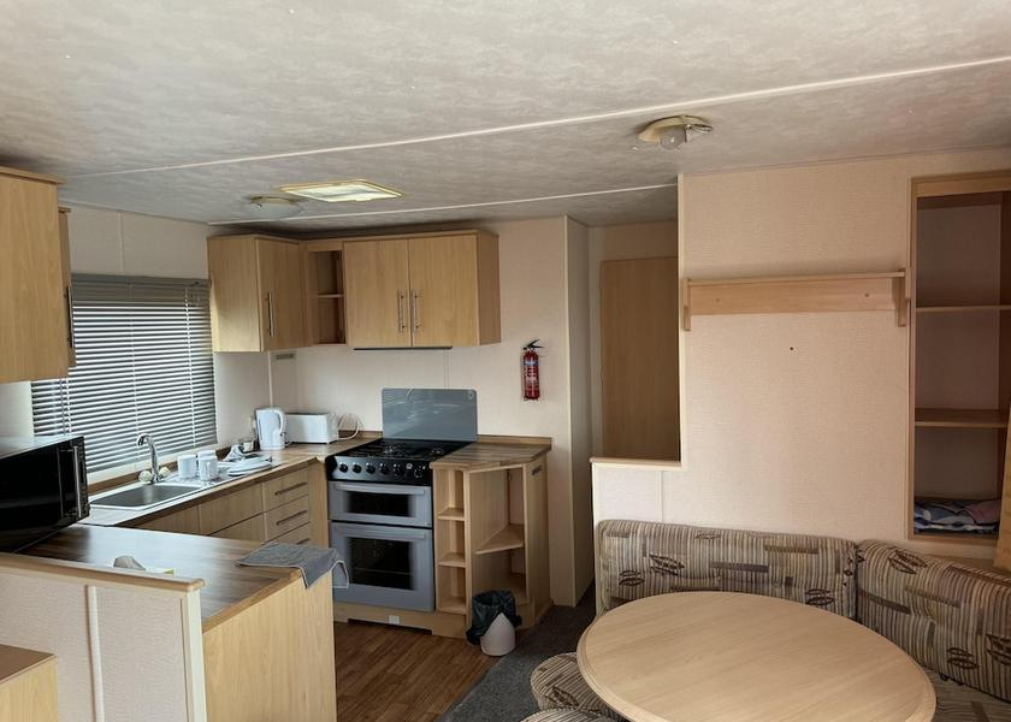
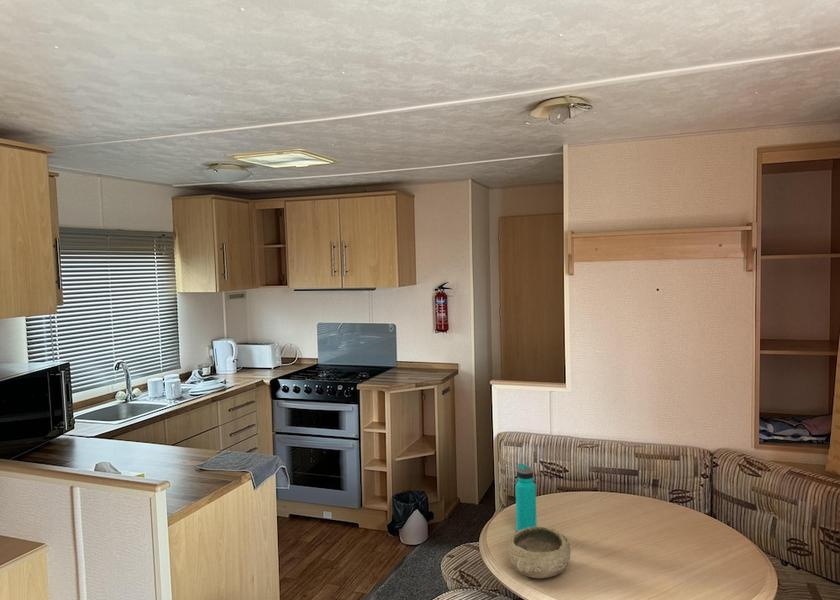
+ bowl (539, 553)
+ water bottle (525, 498)
